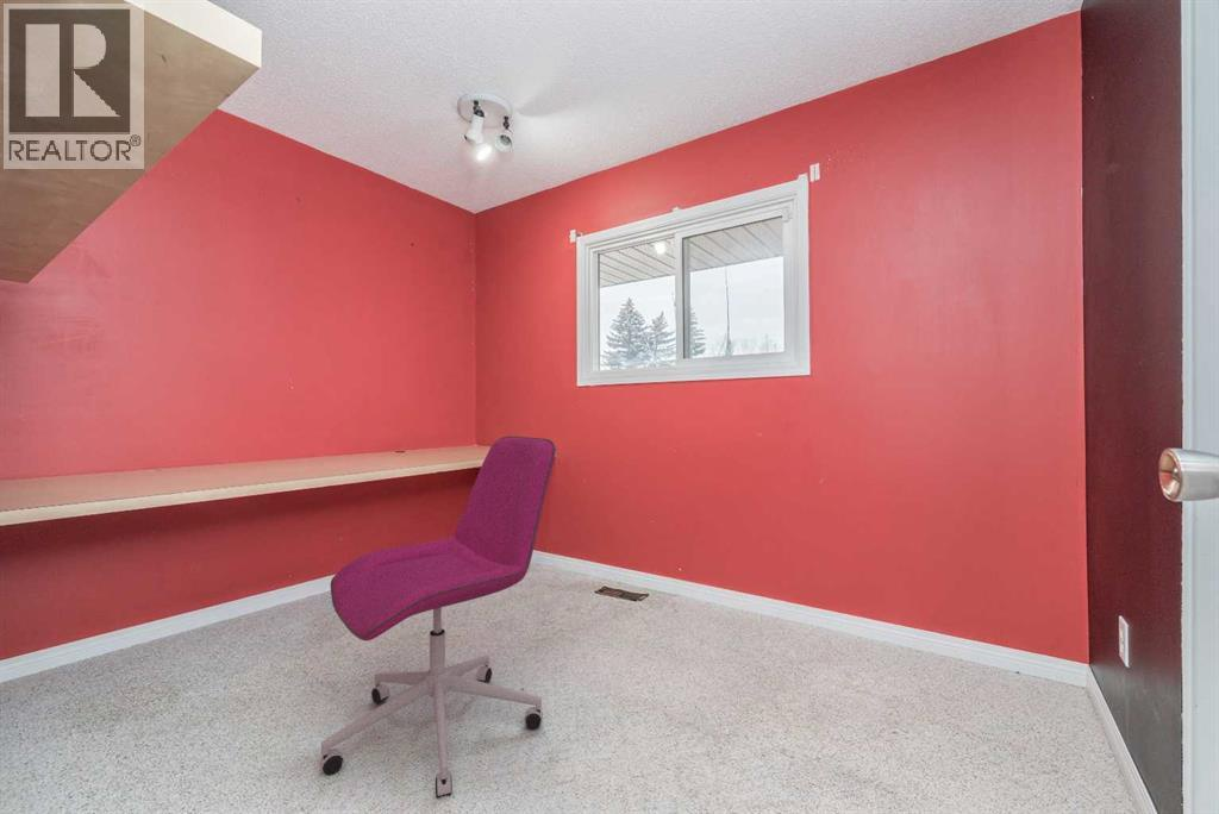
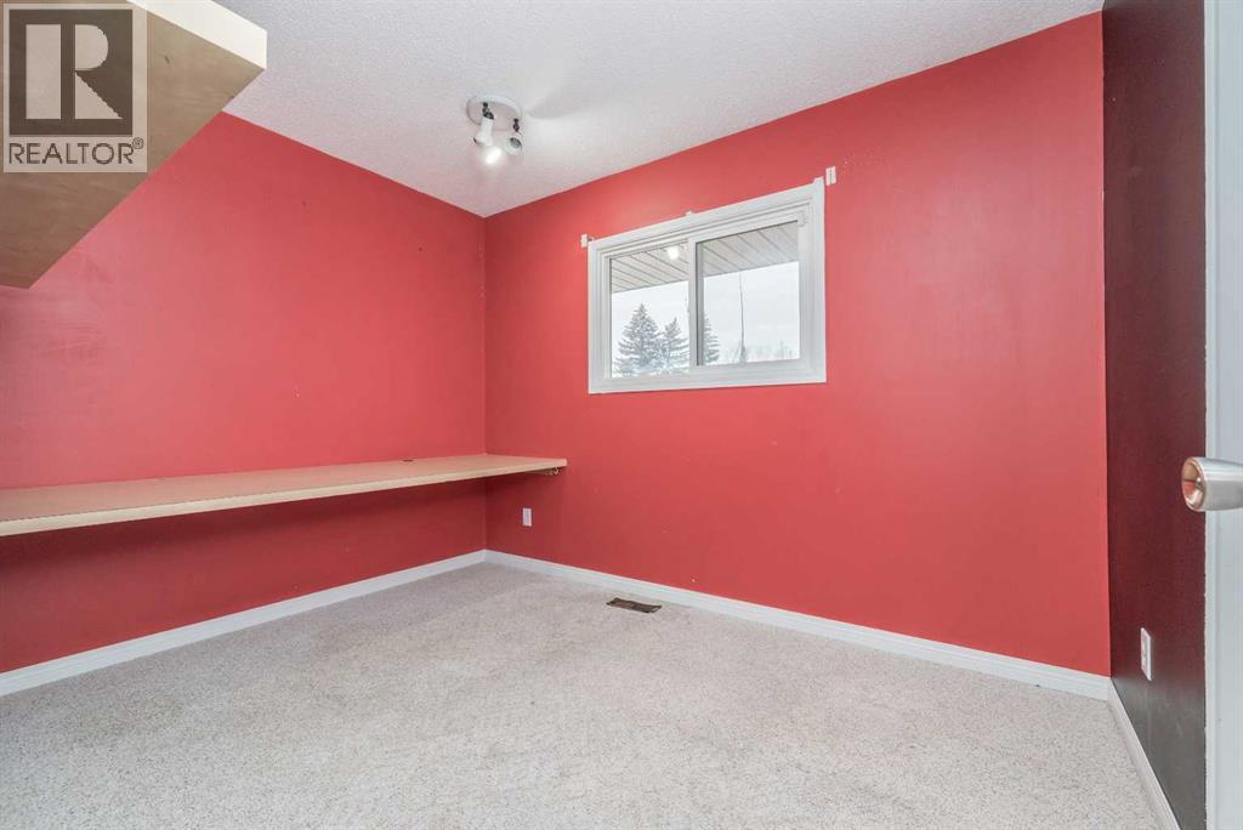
- office chair (439, 584)
